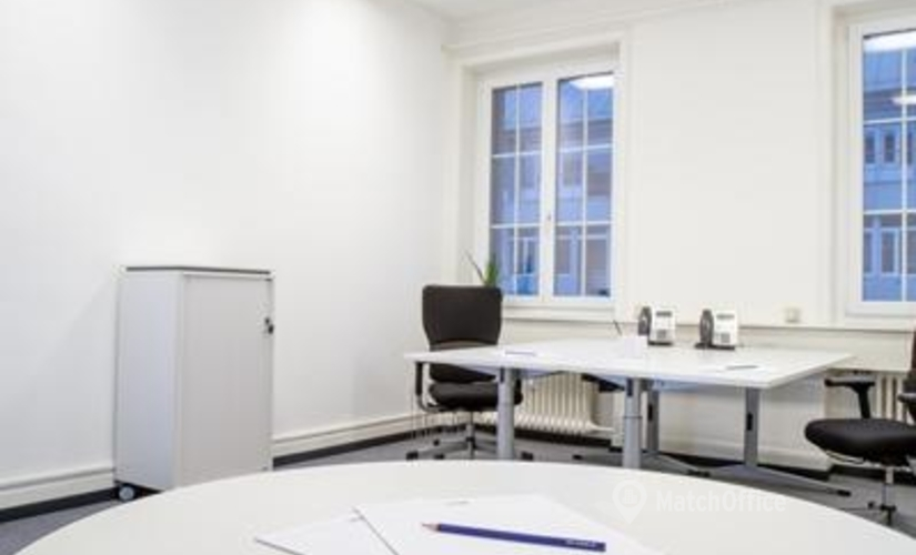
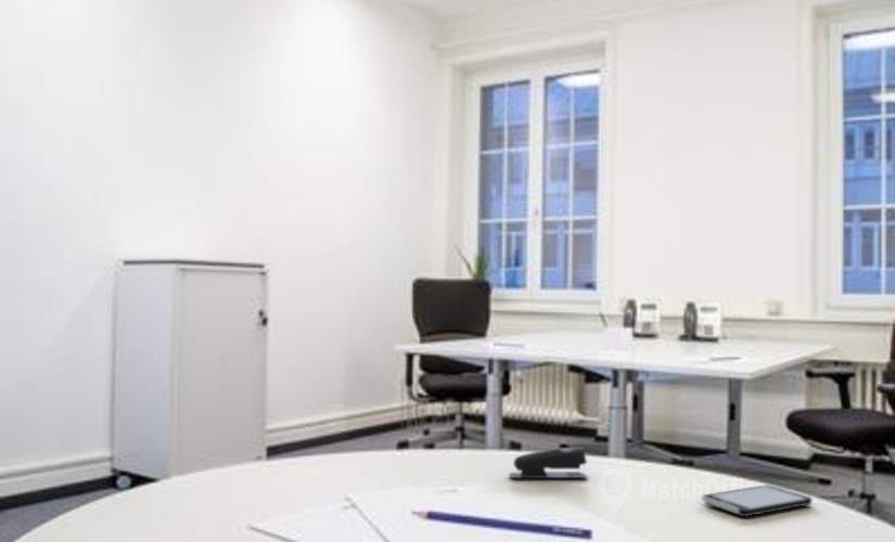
+ stapler (548, 462)
+ smartphone (756, 500)
